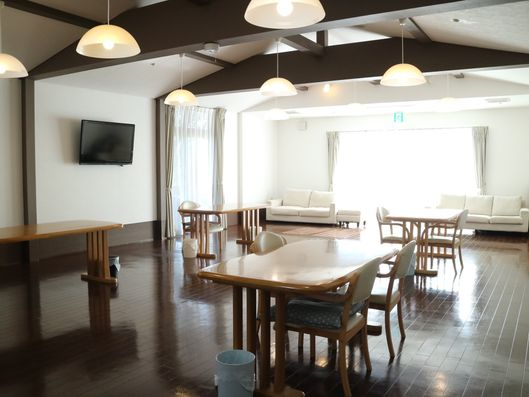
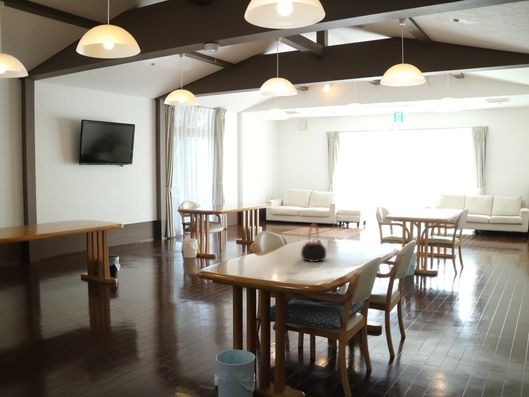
+ teapot (314, 240)
